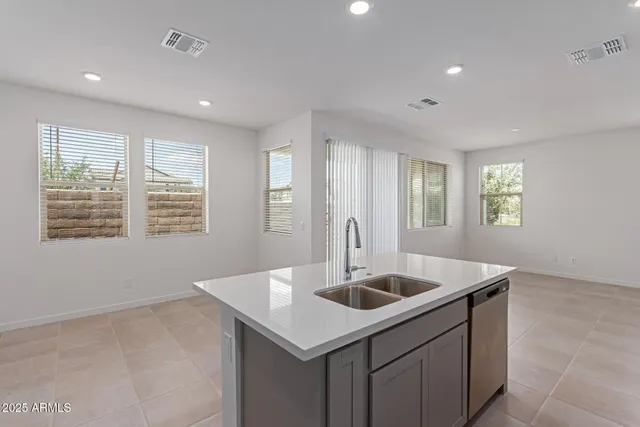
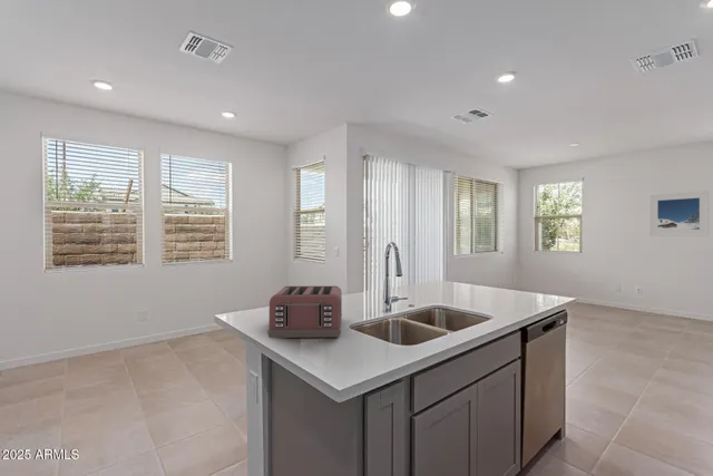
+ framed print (677, 214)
+ toaster (307, 309)
